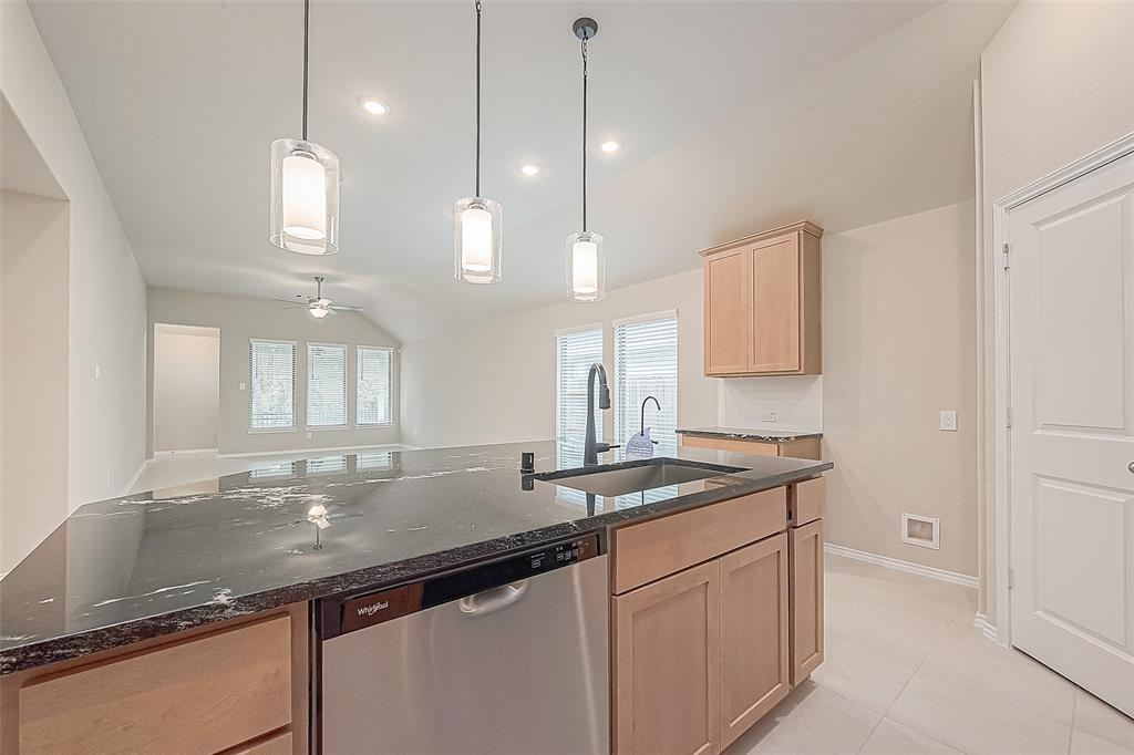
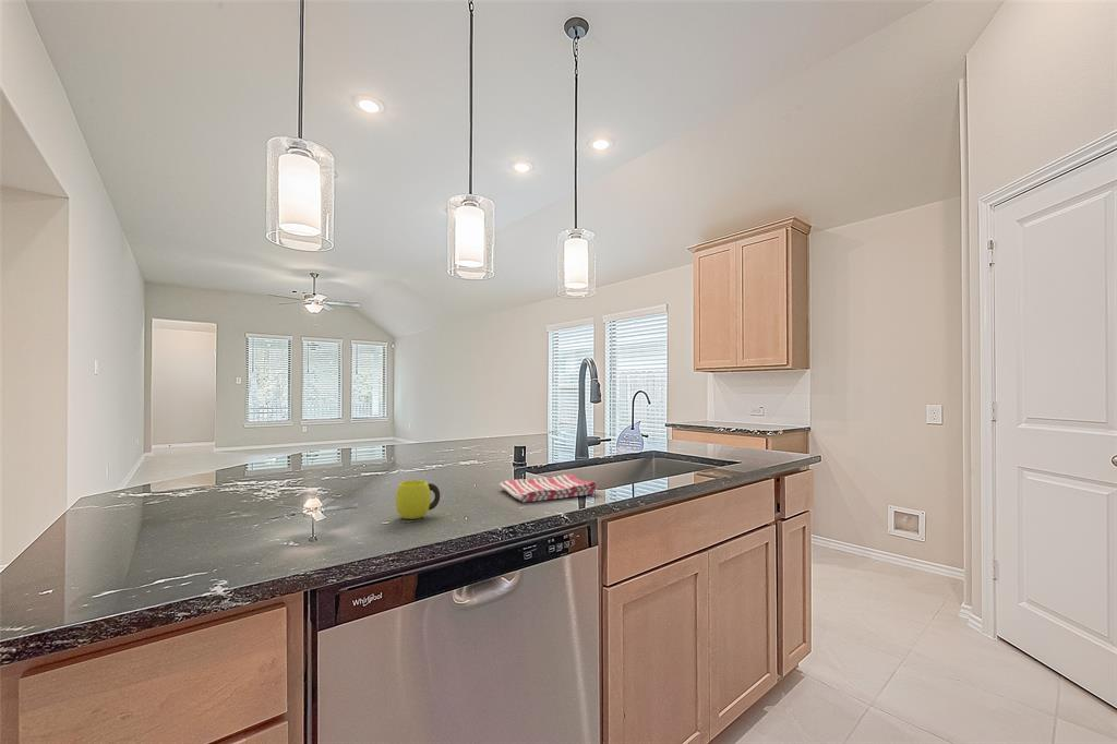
+ dish towel (547, 485)
+ cup (418, 499)
